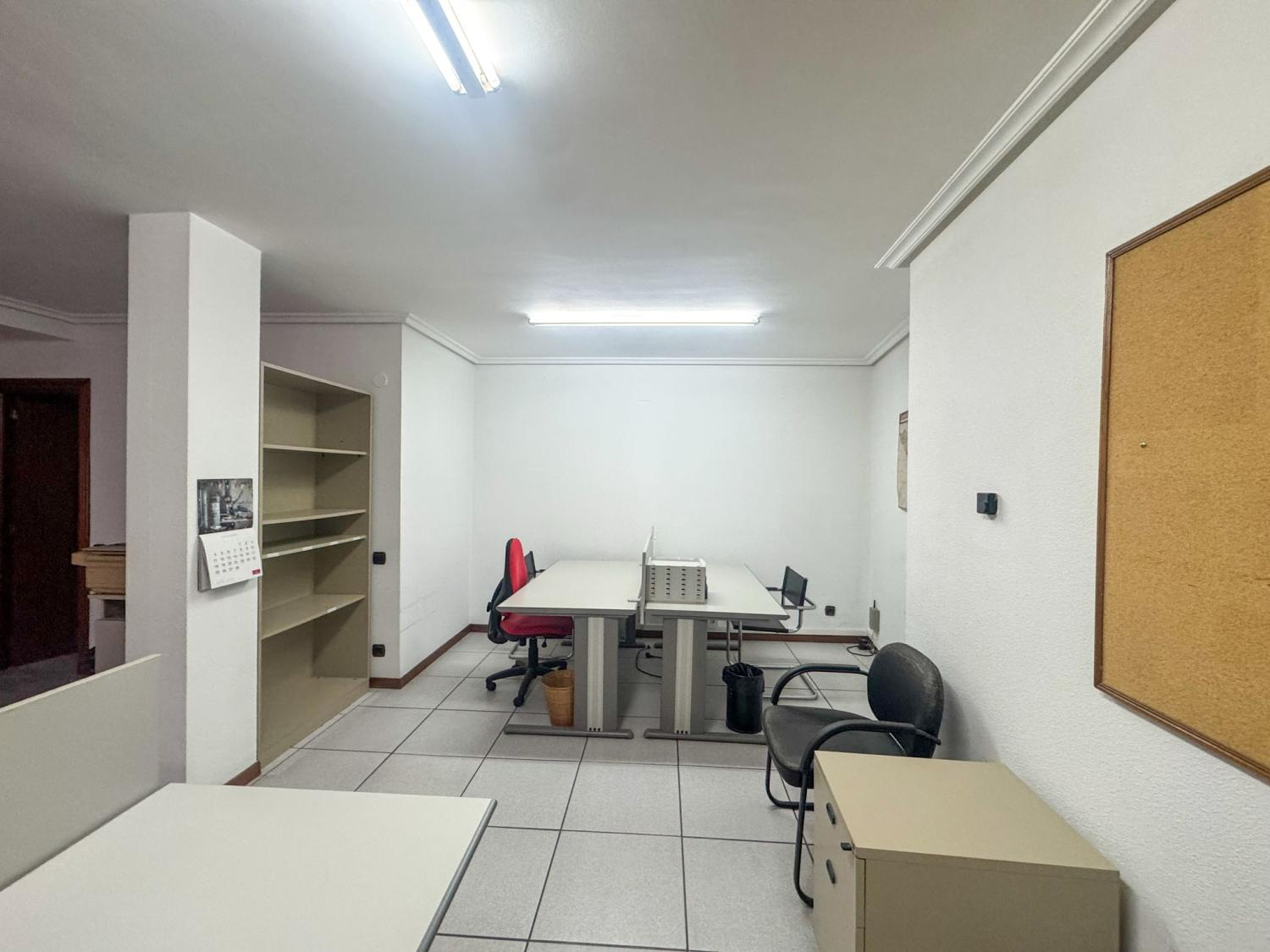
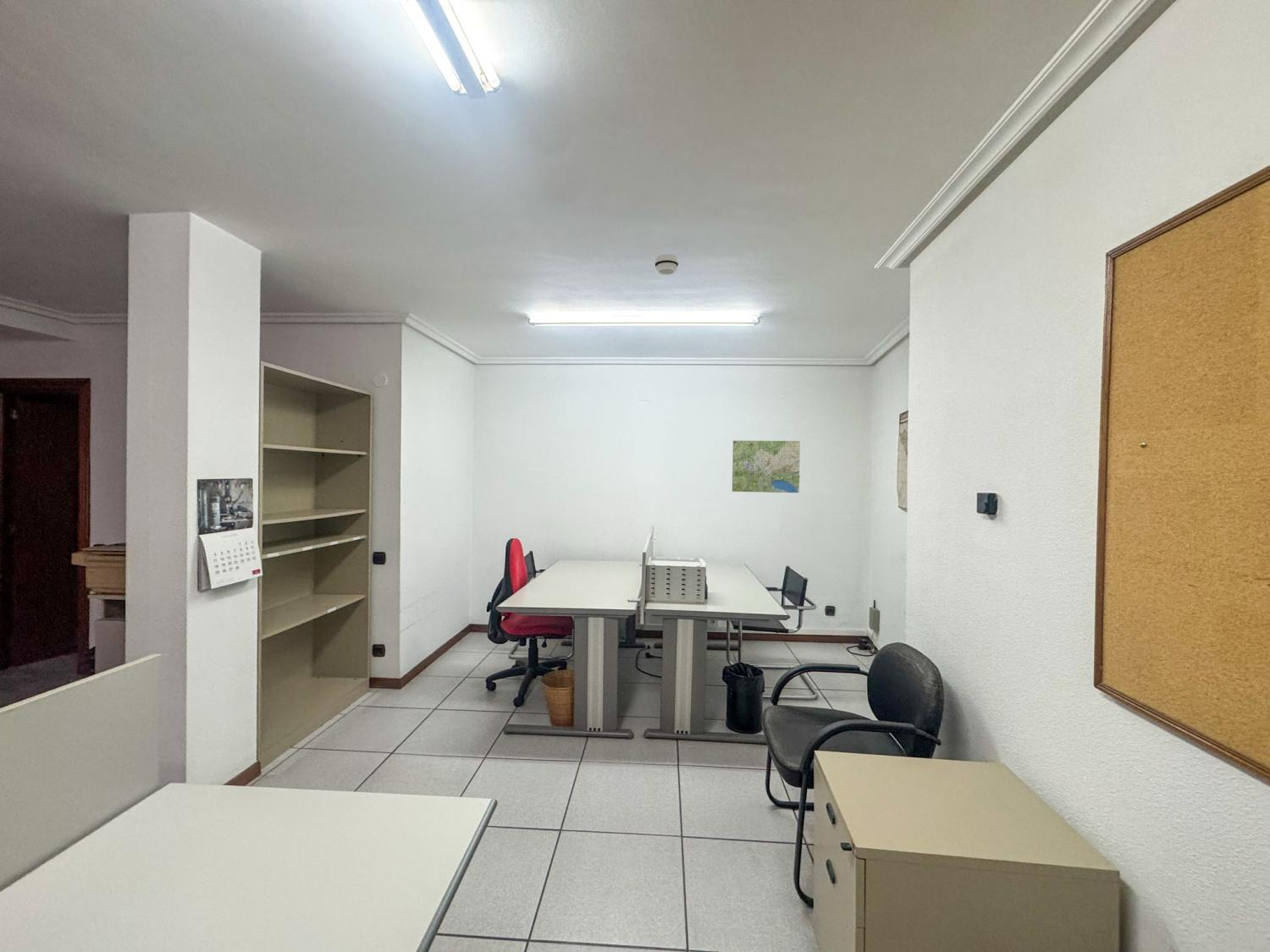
+ smoke detector (666, 264)
+ road map (765, 466)
